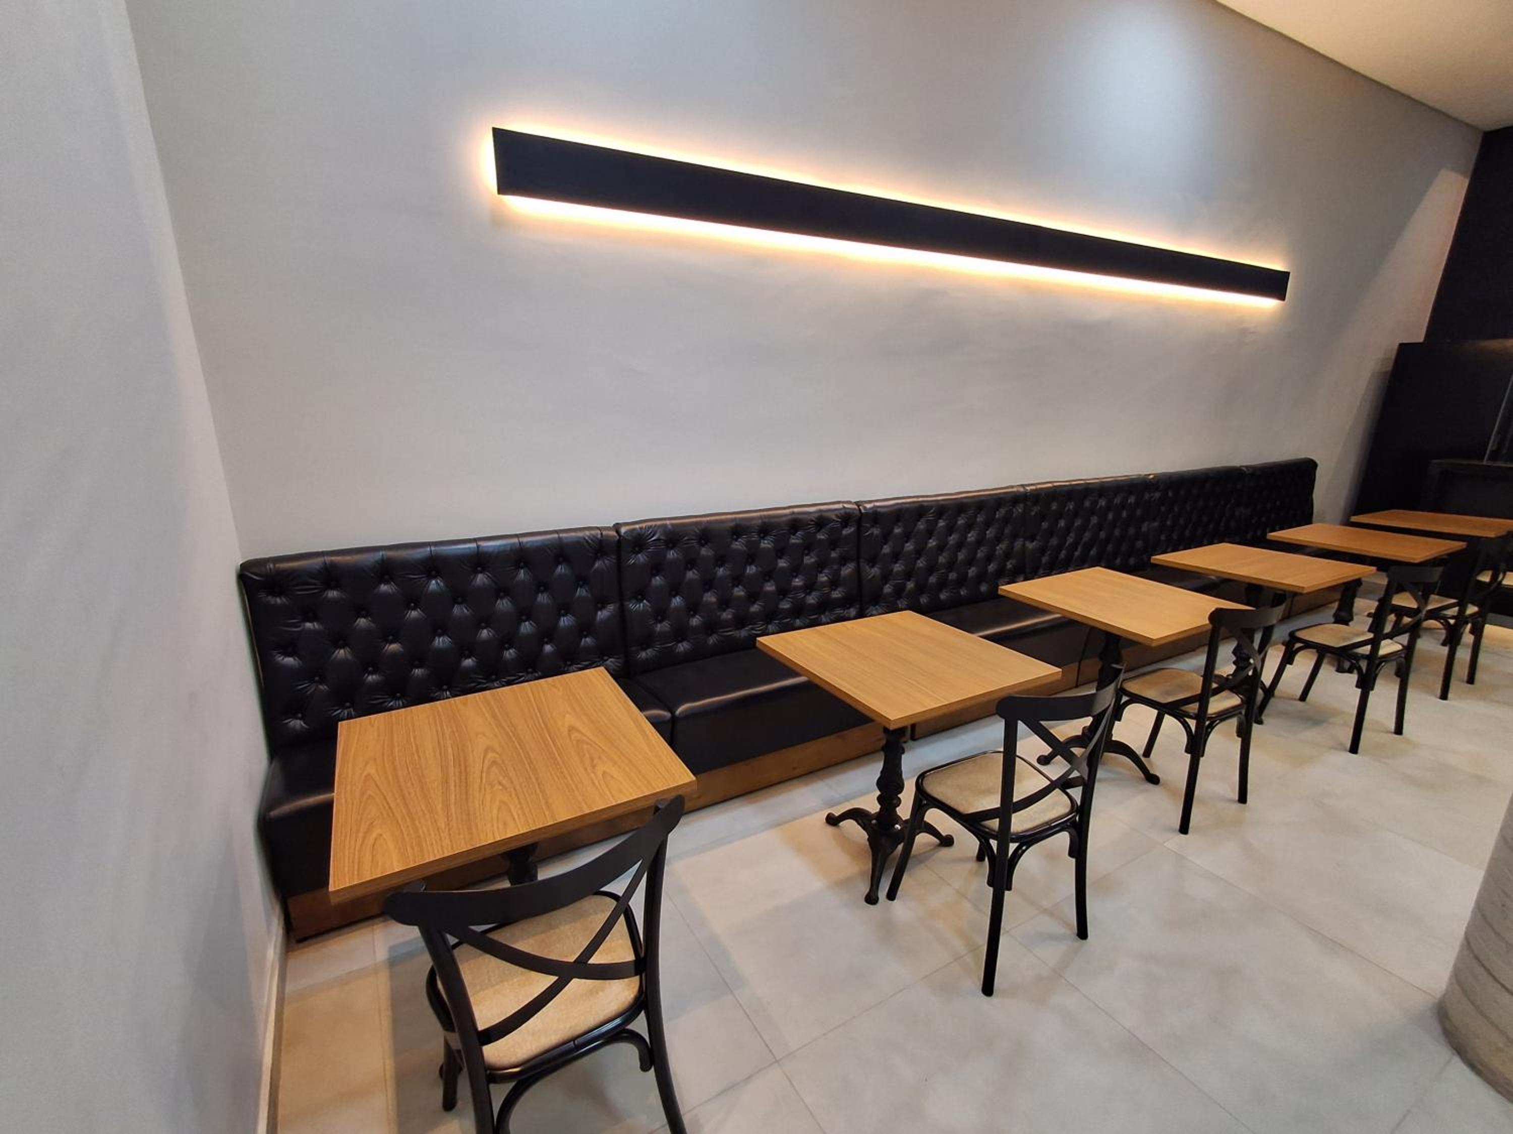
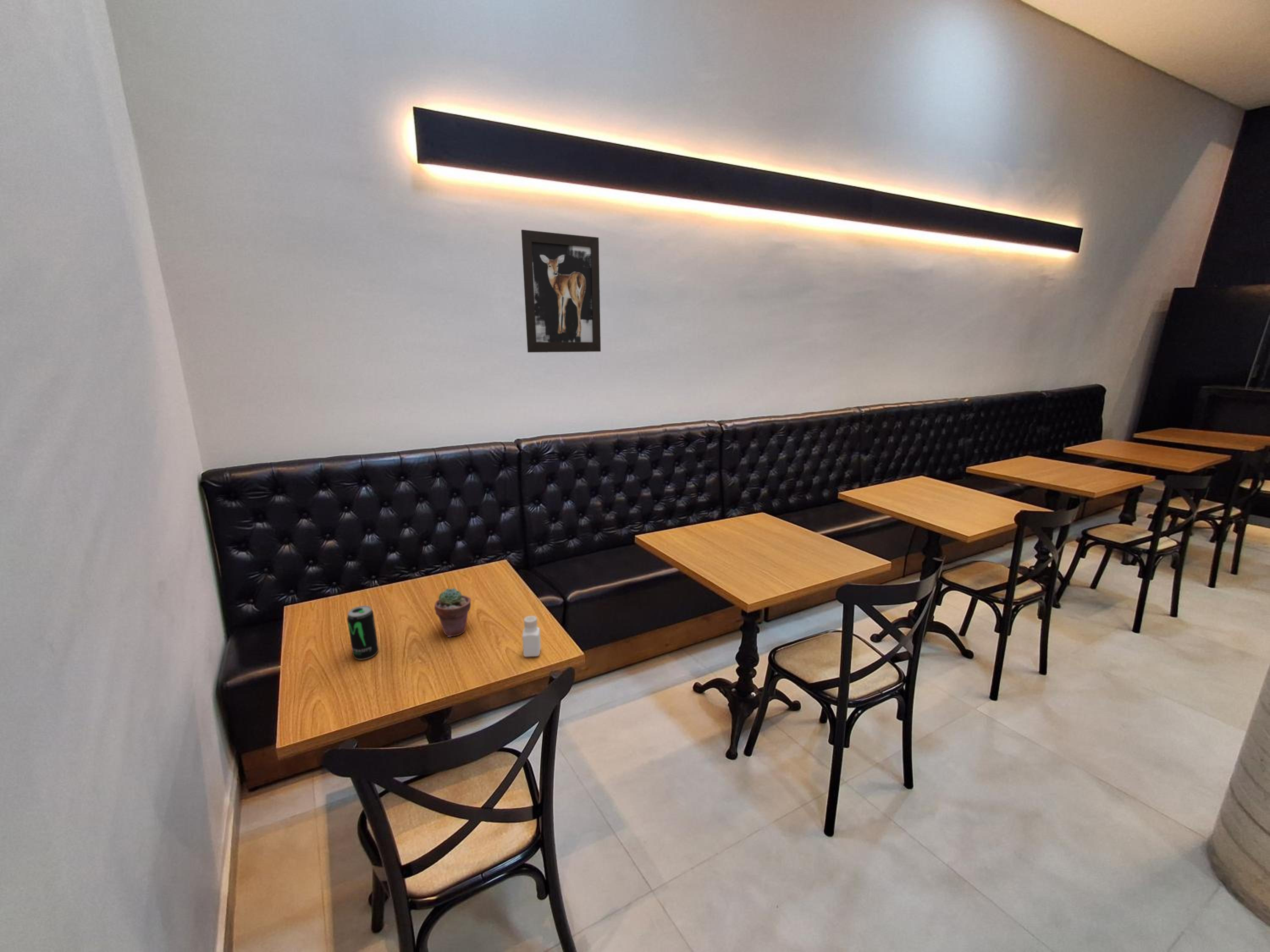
+ wall art (563, 294)
+ beverage can (363, 632)
+ pepper shaker (531, 636)
+ potted succulent (453, 610)
